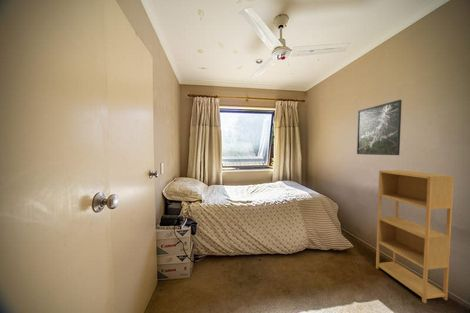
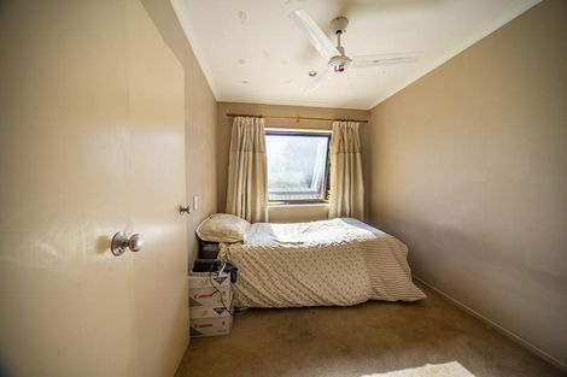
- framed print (376, 130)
- shelving unit (409, 228)
